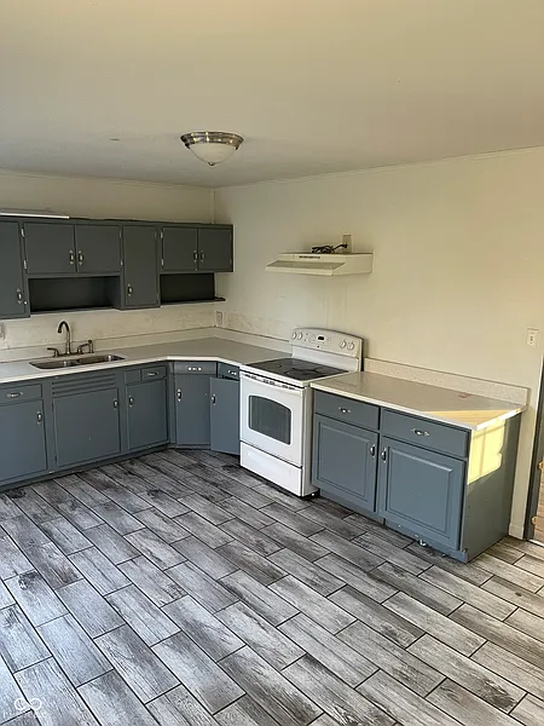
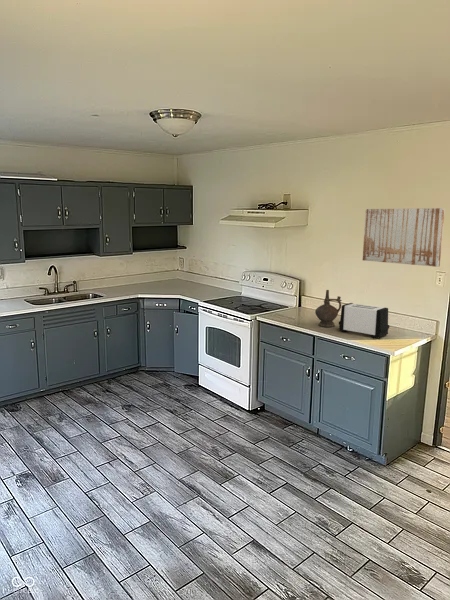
+ wall art (400, 236)
+ ceremonial vessel (328, 307)
+ toaster (363, 319)
